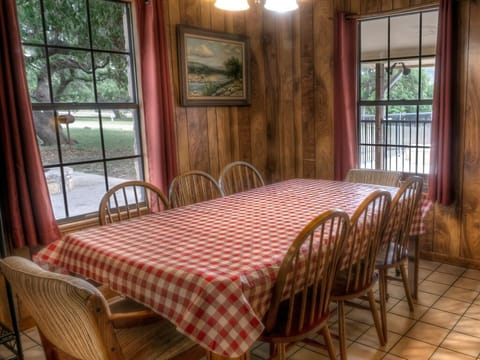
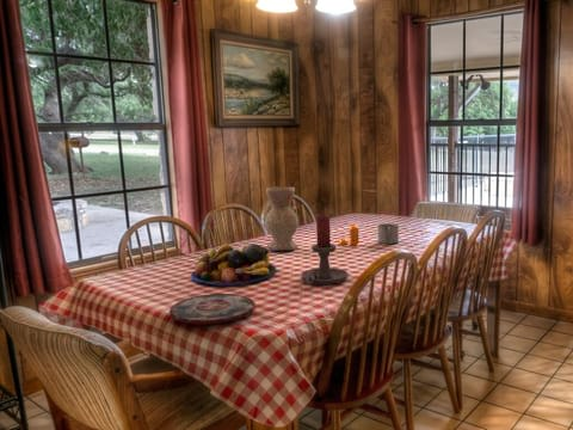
+ pepper shaker (350, 234)
+ candle holder (320, 247)
+ mug (388, 233)
+ vase (284, 217)
+ fruit bowl (232, 258)
+ plate (212, 308)
